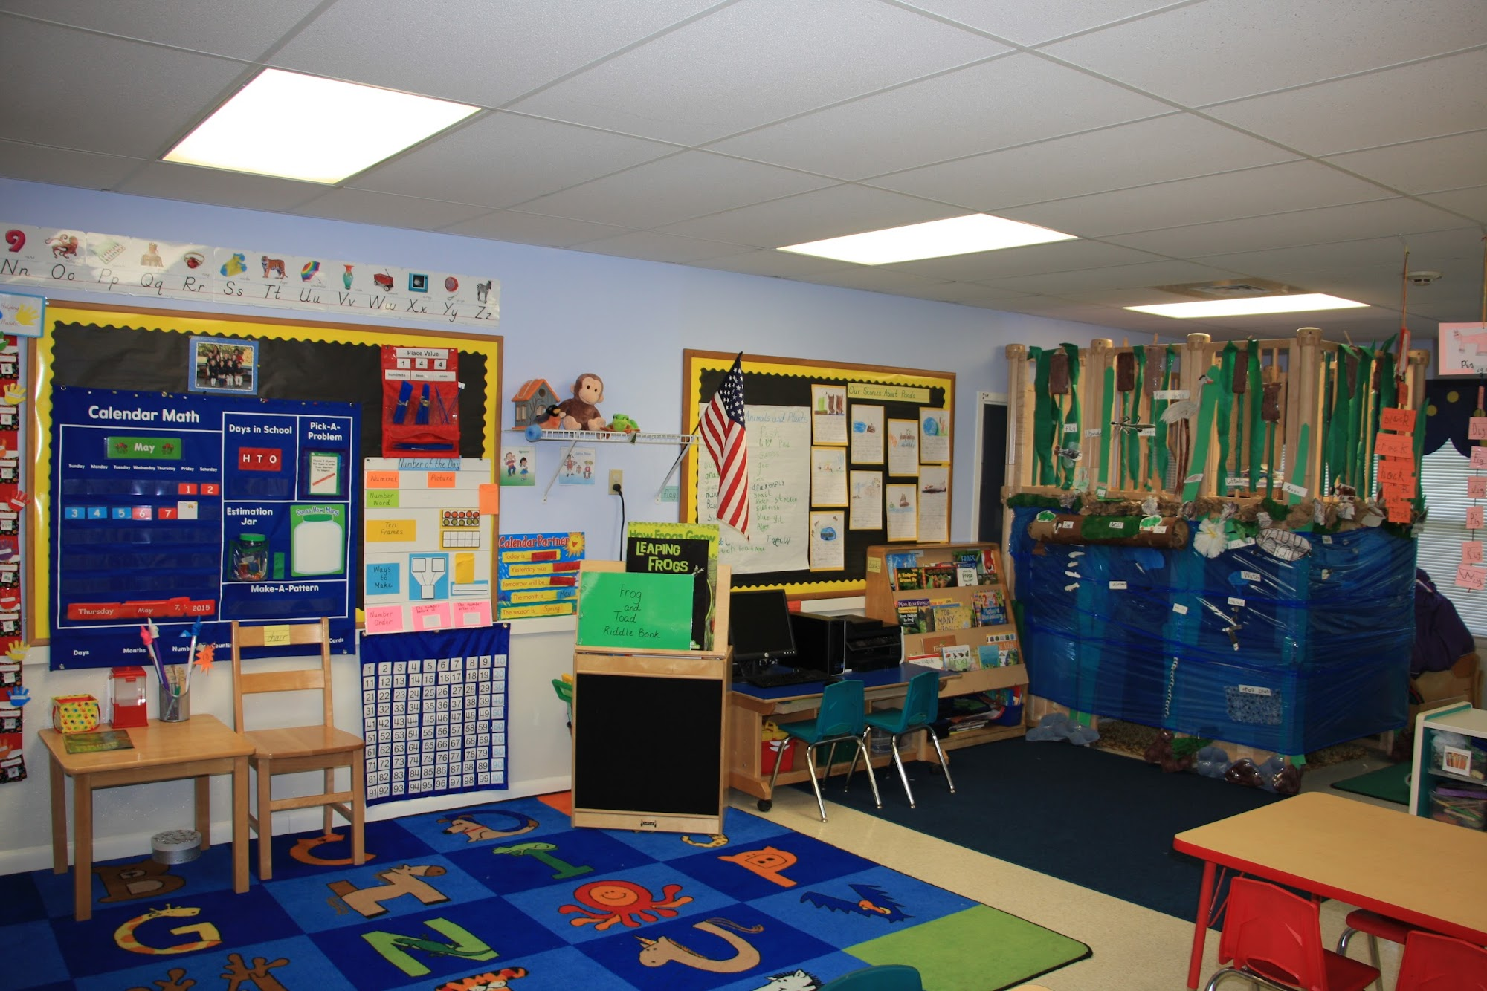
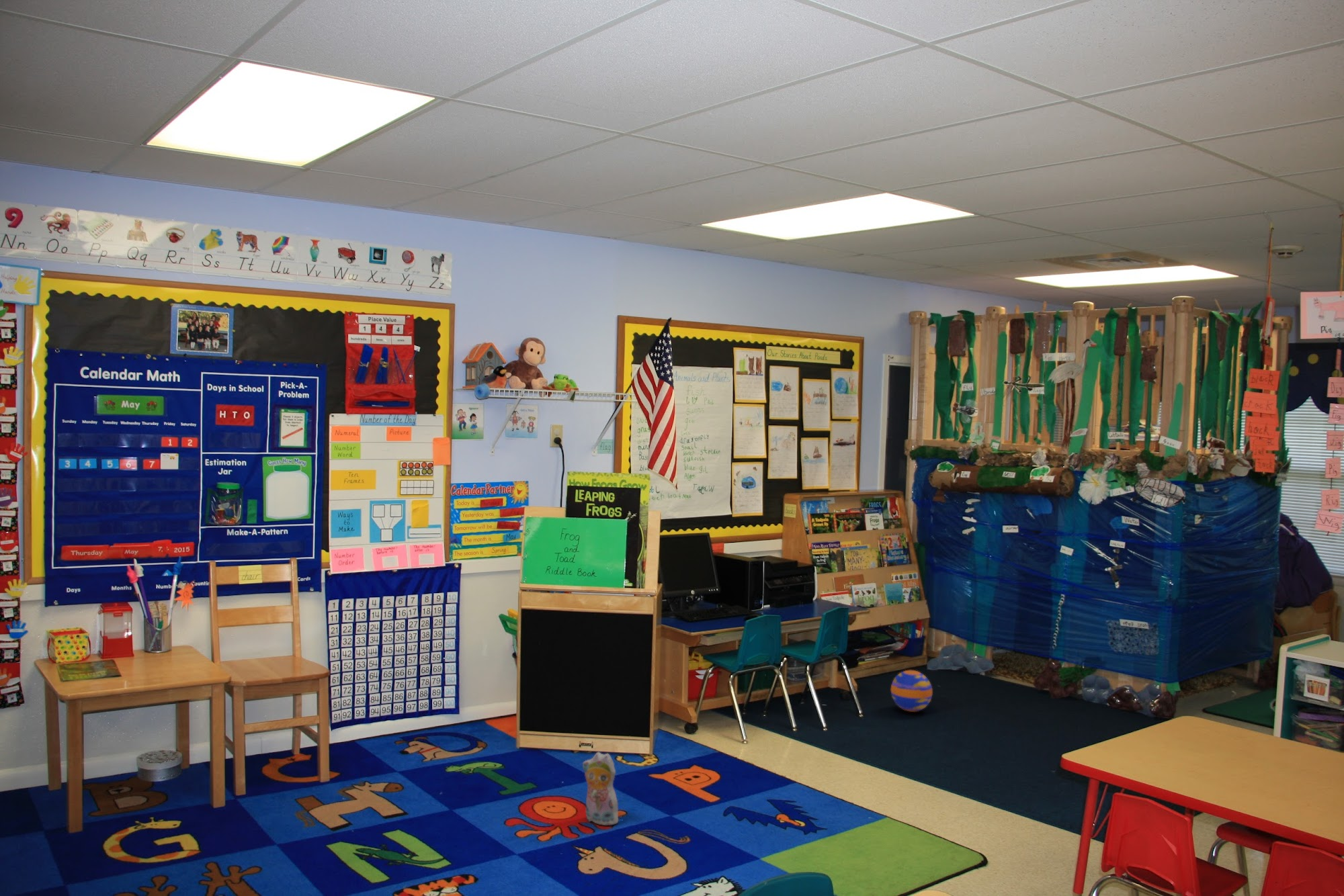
+ plush toy (599, 787)
+ ball (911, 690)
